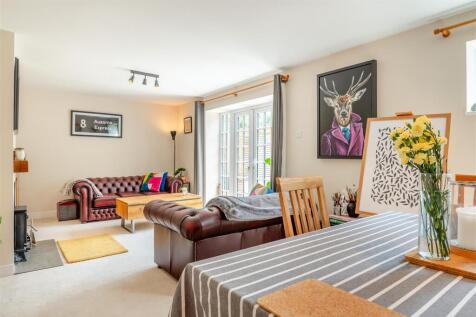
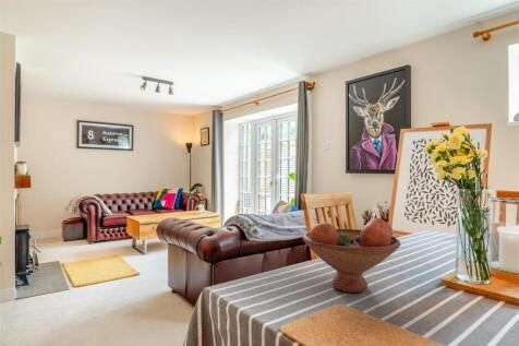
+ fruit bowl (349, 252)
